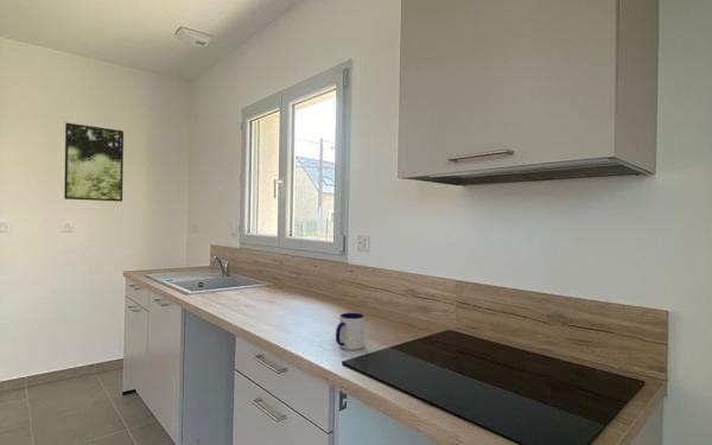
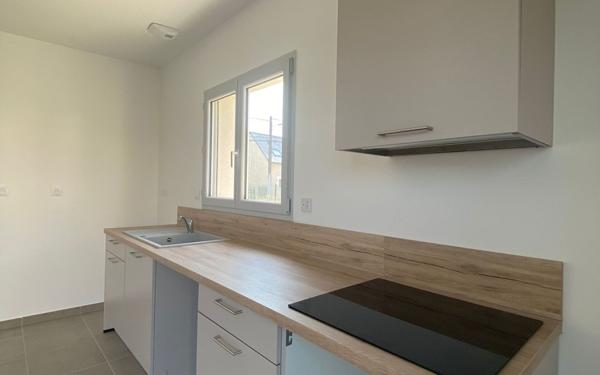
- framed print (95, 163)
- mug (348, 331)
